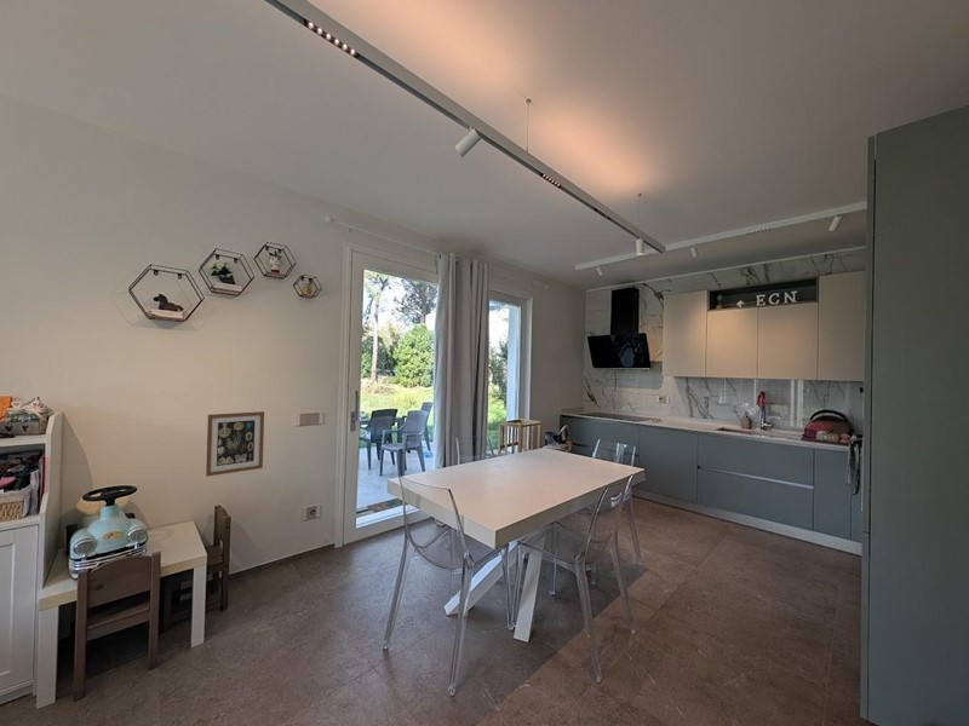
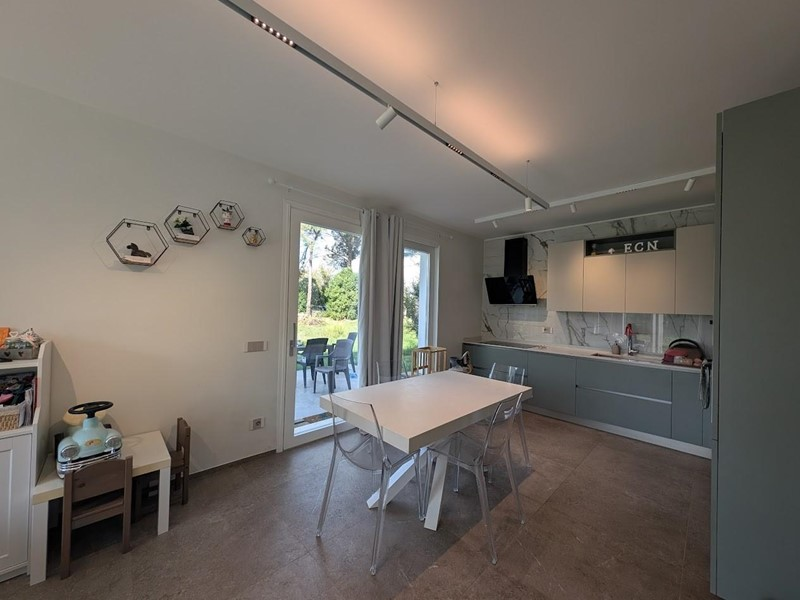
- wall art (236, 442)
